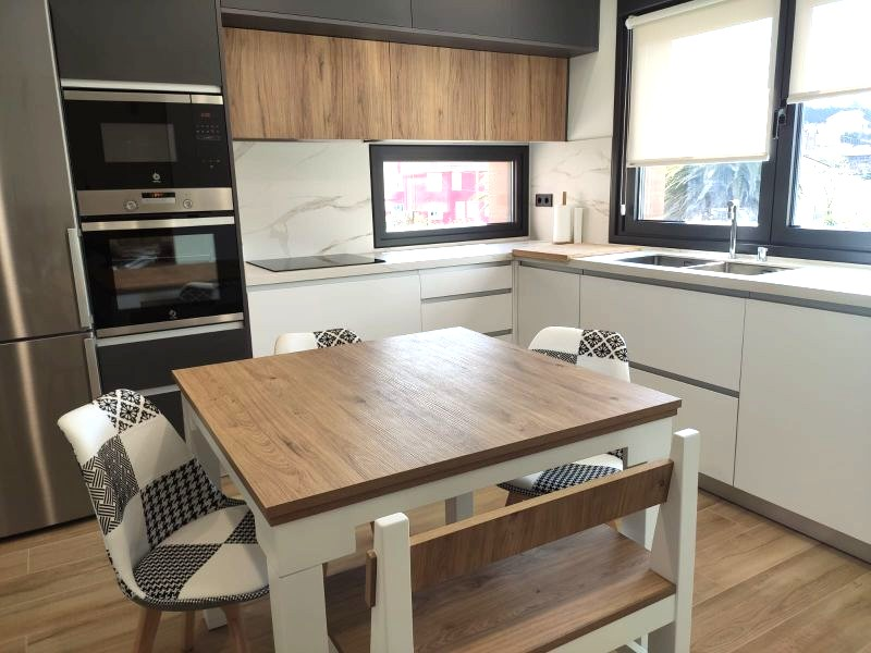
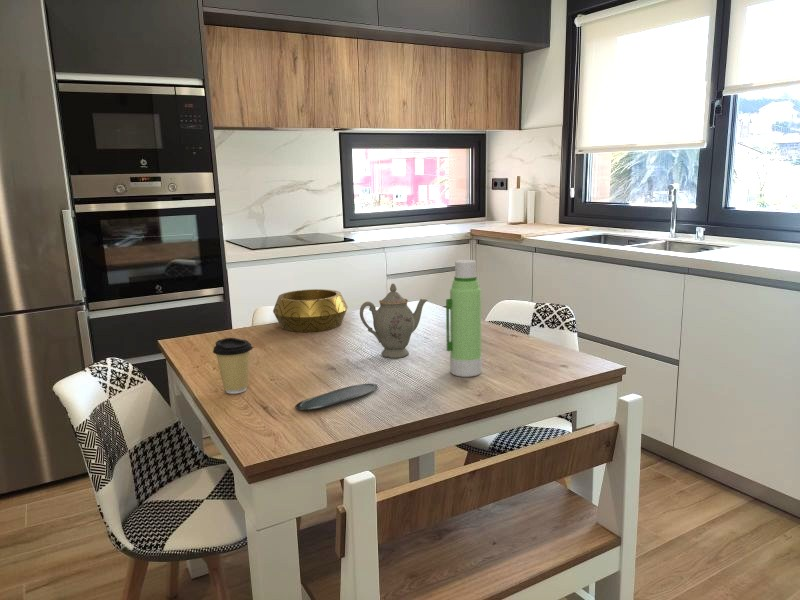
+ decorative bowl (310, 309)
+ coffee cup (234, 365)
+ oval tray (338, 395)
+ water bottle (464, 317)
+ chinaware (394, 319)
